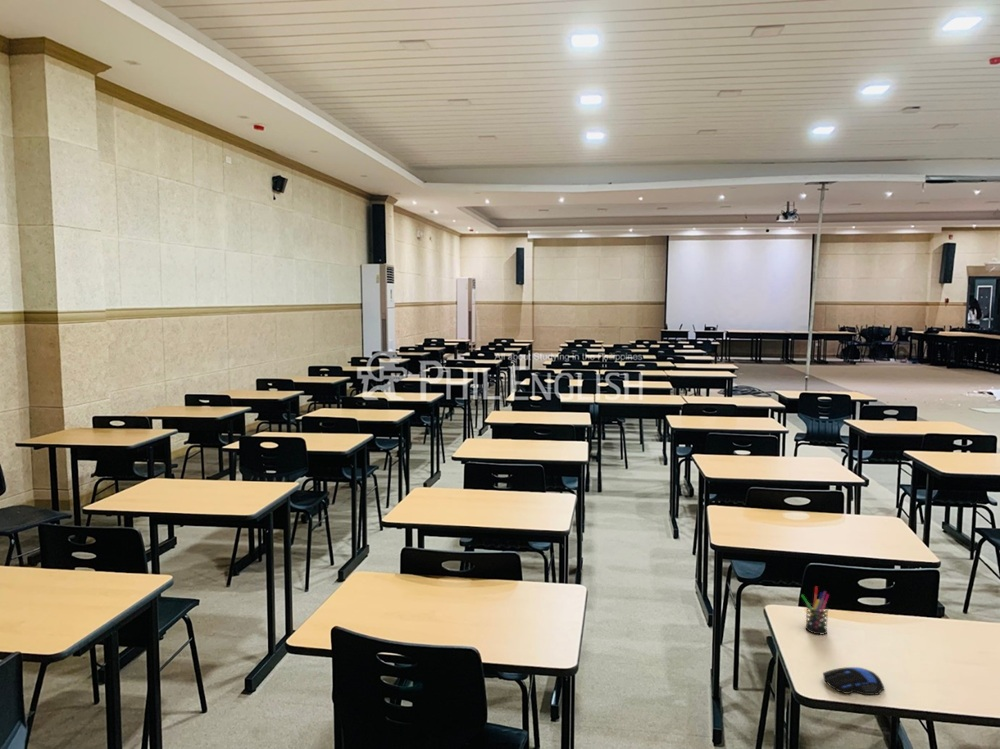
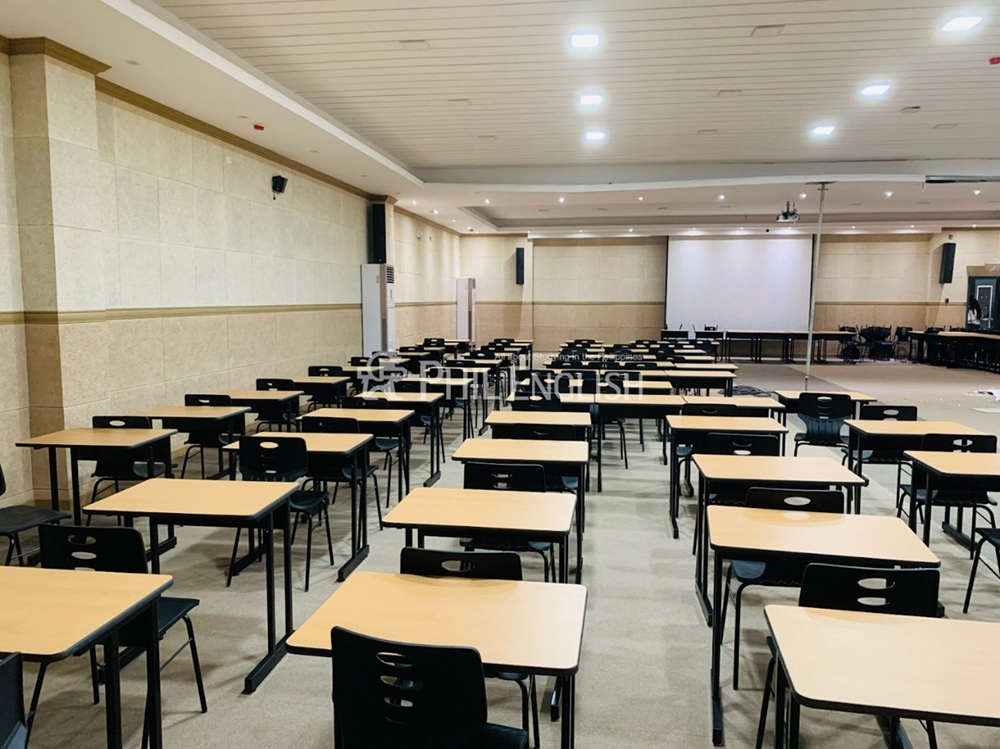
- computer mouse (852, 676)
- pen holder (814, 609)
